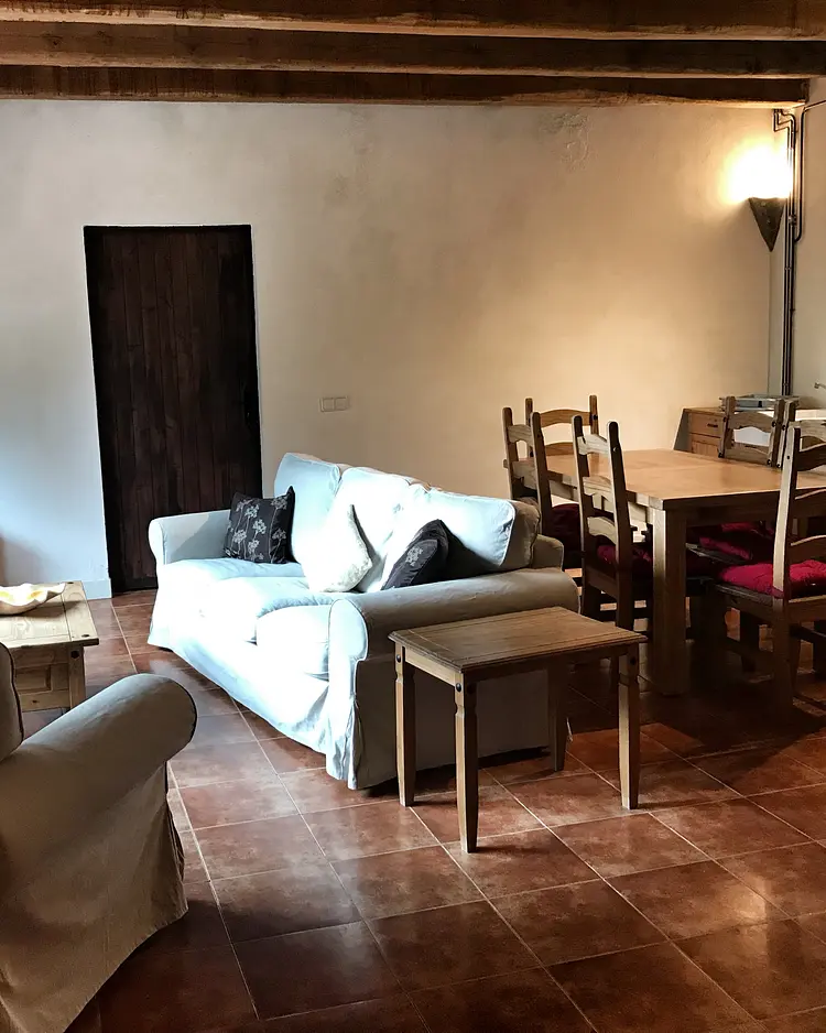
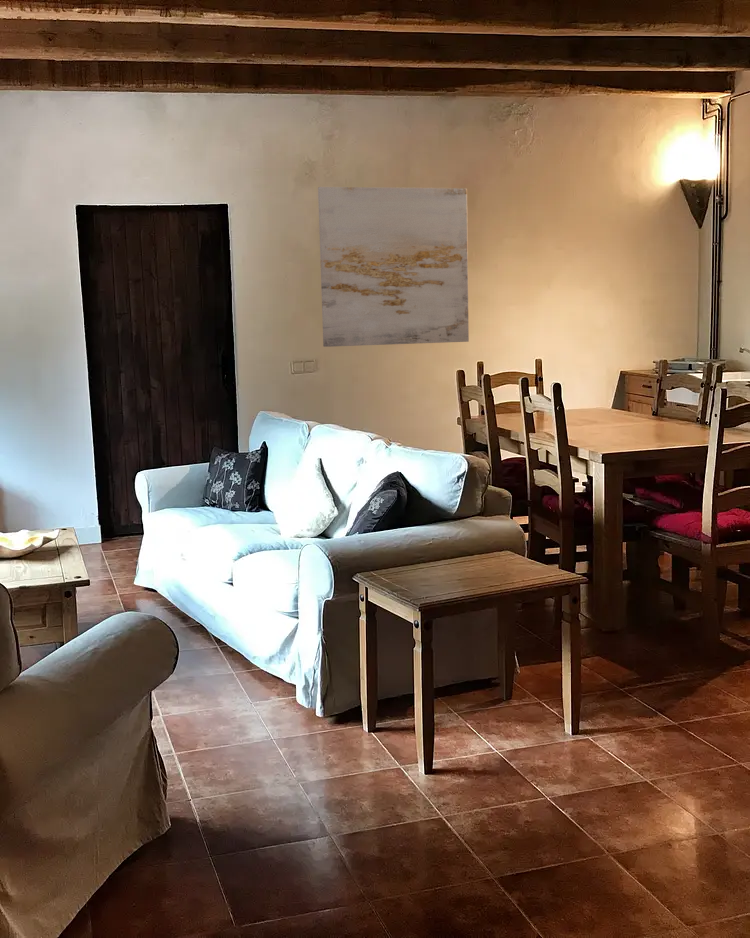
+ wall art (395, 266)
